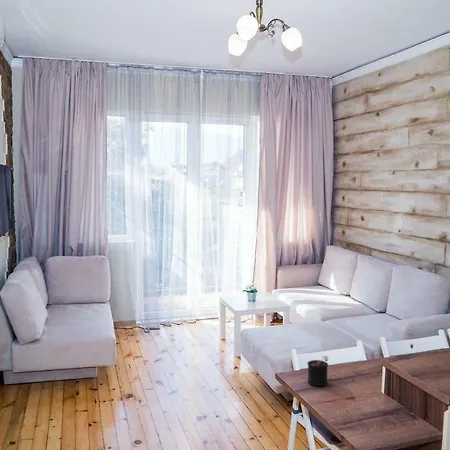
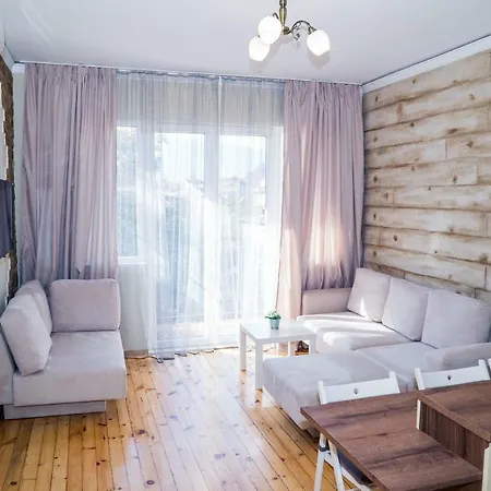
- candle (317, 368)
